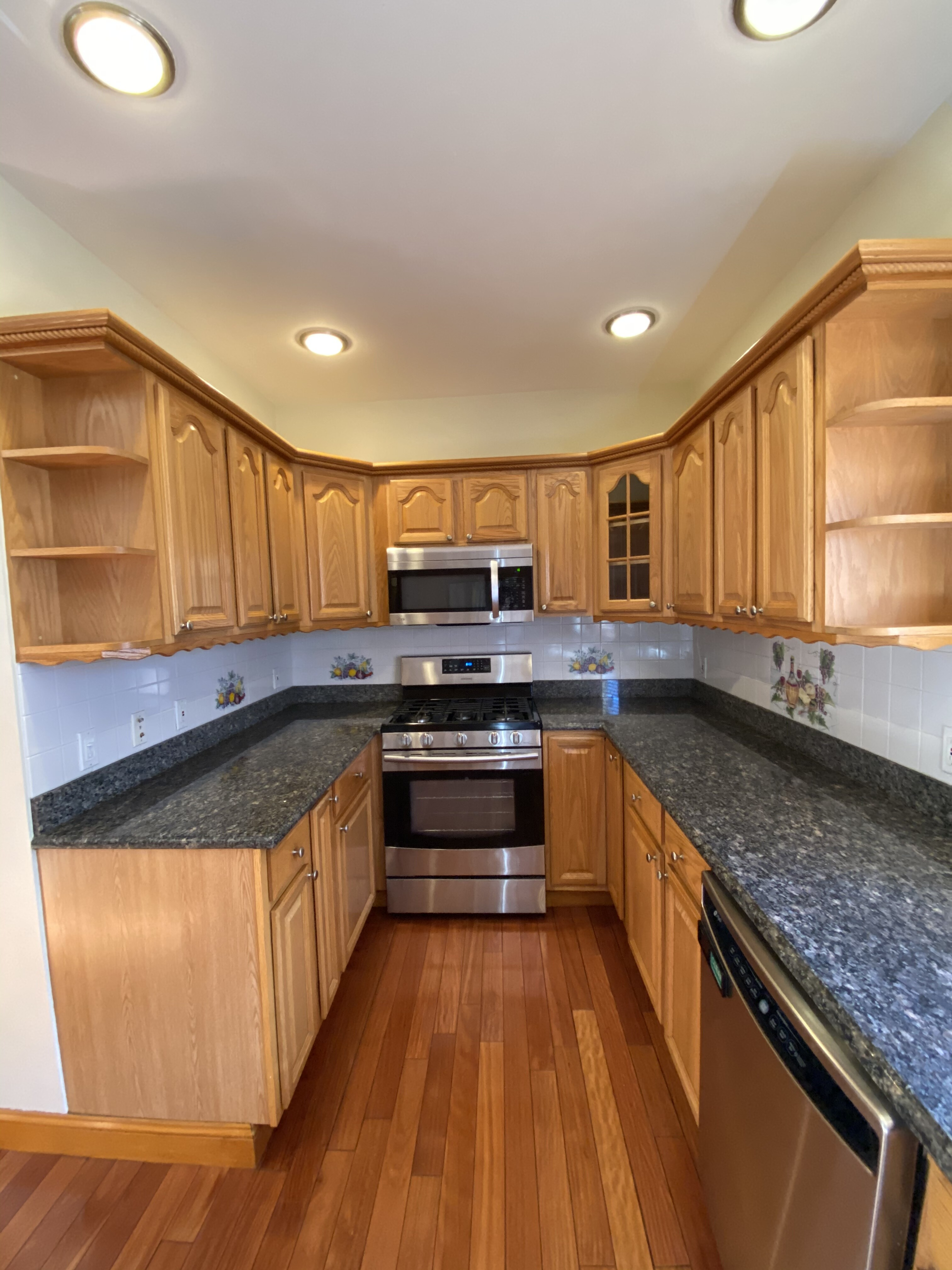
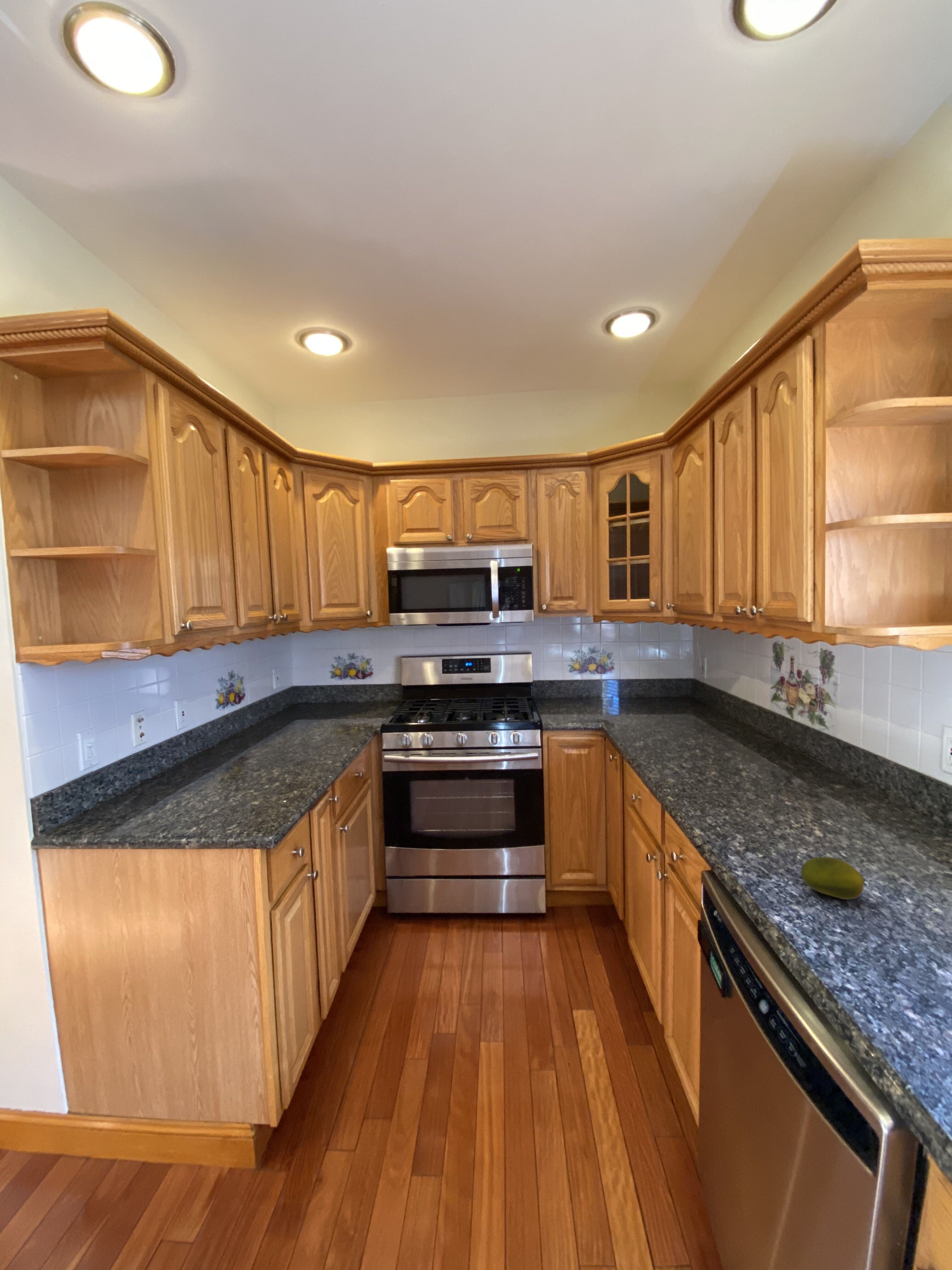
+ fruit (831, 876)
